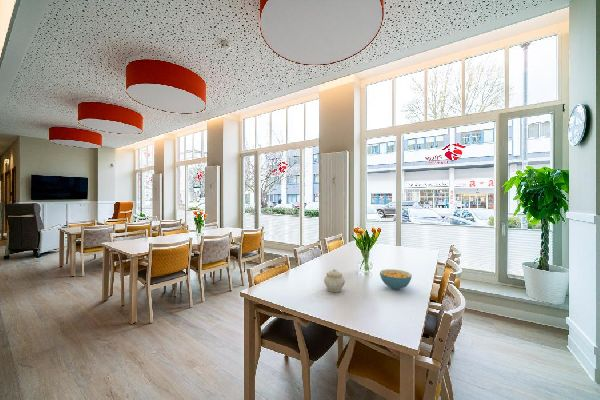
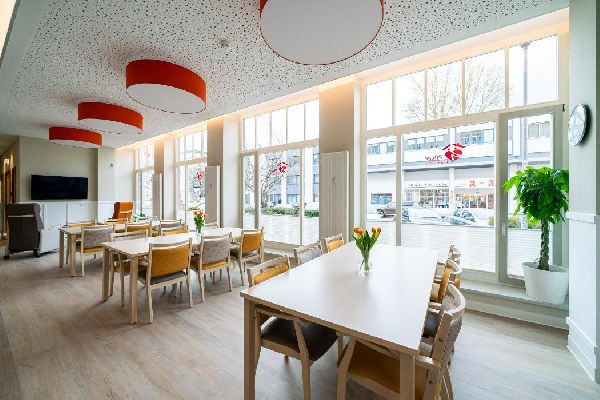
- teapot (334, 279)
- cereal bowl (395, 280)
